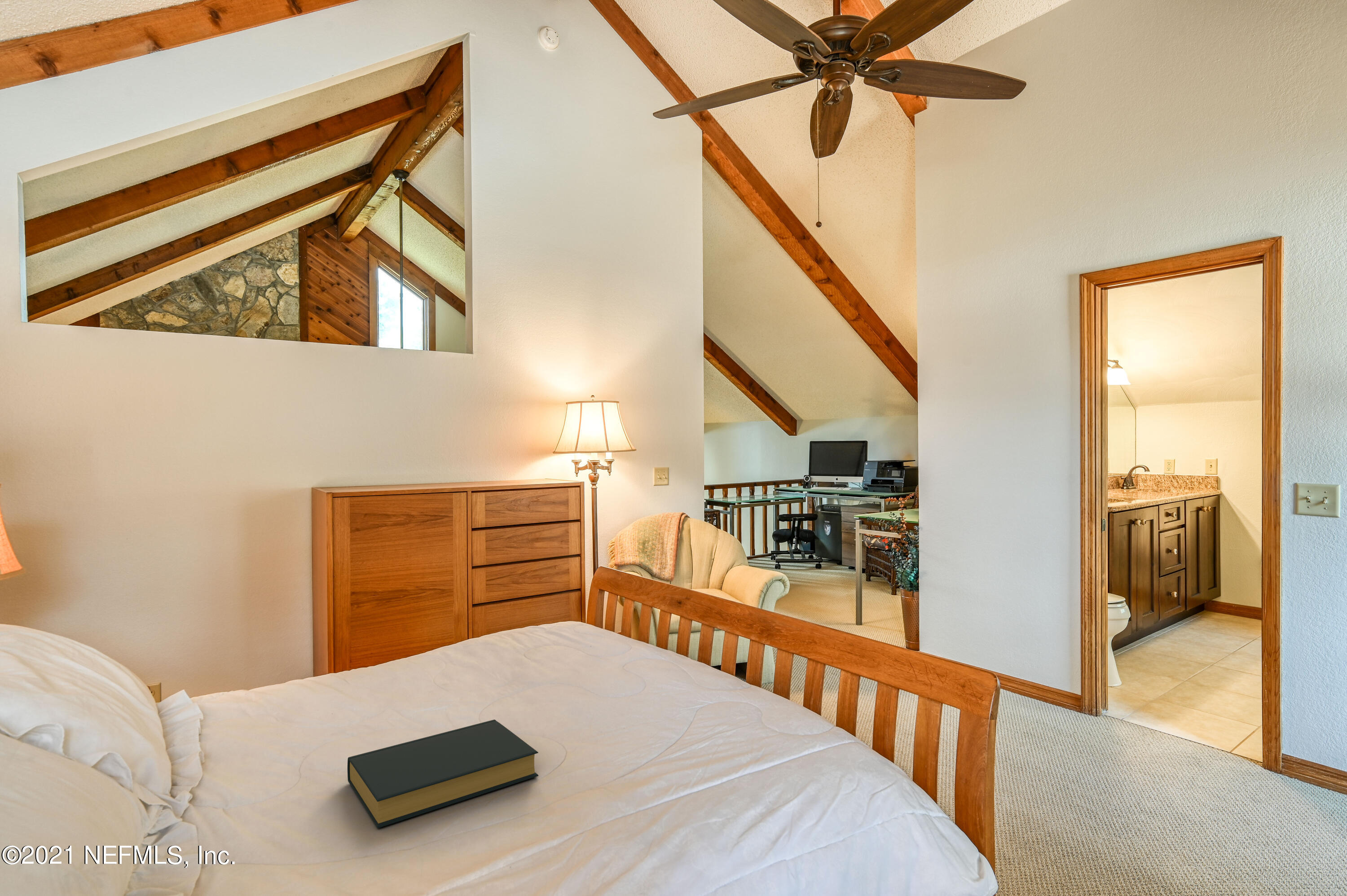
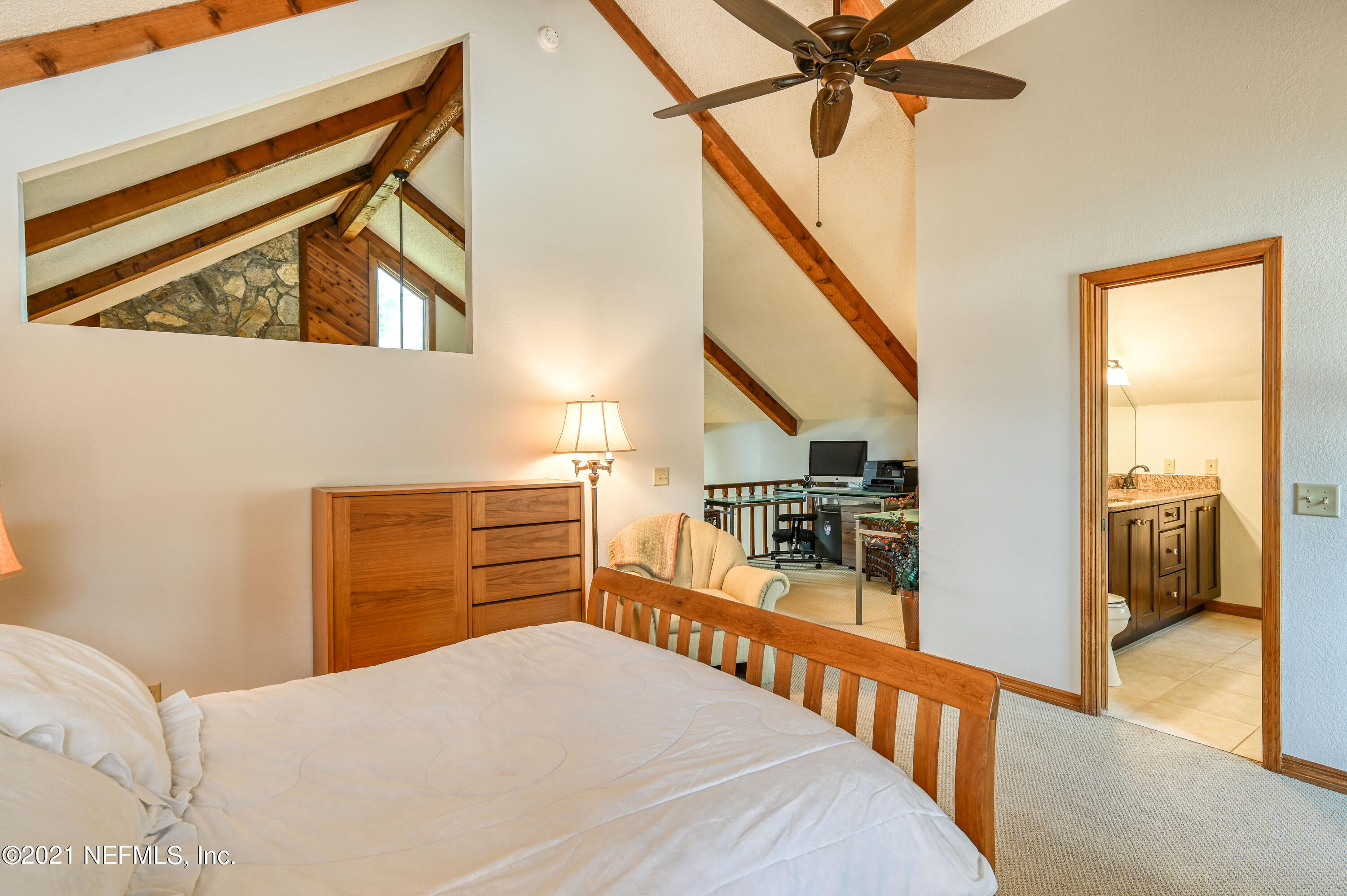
- hardback book (443, 766)
